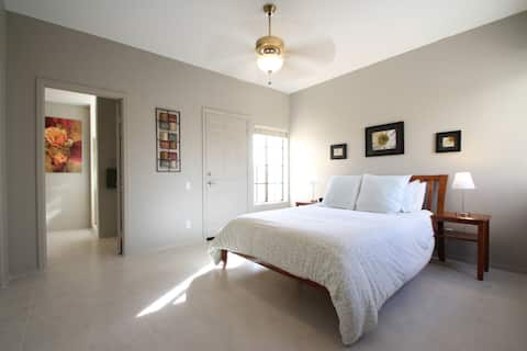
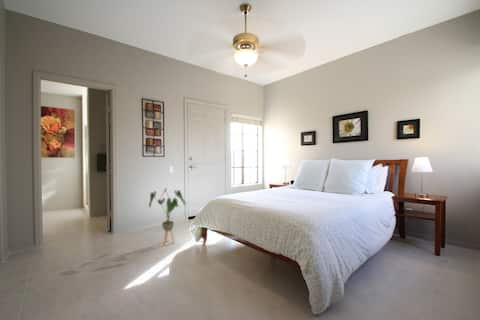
+ house plant (169, 216)
